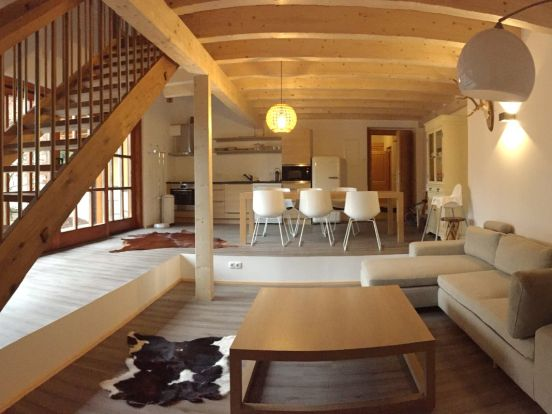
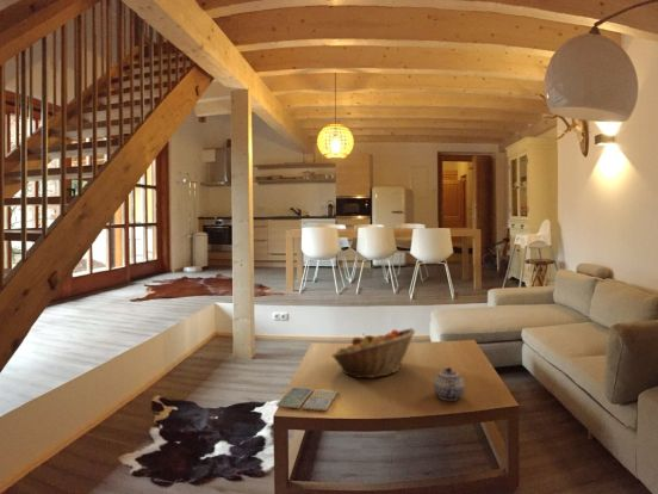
+ drink coaster (306, 397)
+ fruit basket (374, 350)
+ teapot (448, 382)
